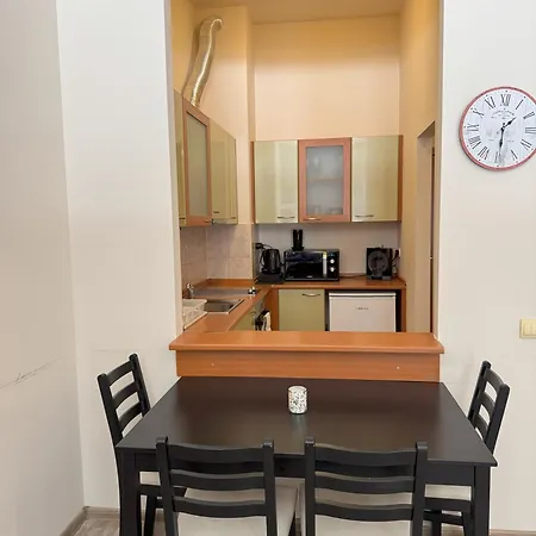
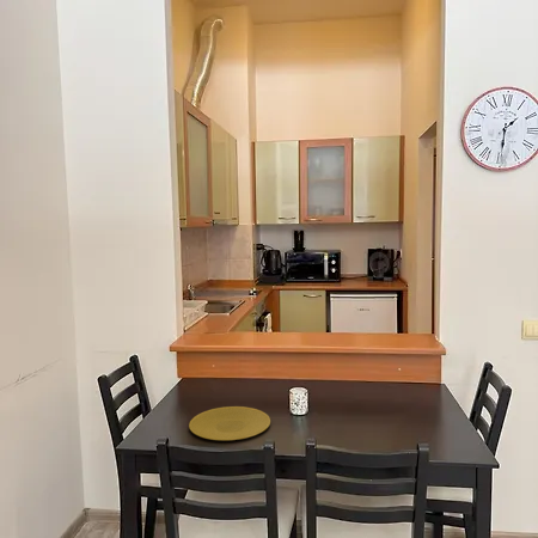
+ plate (230, 423)
